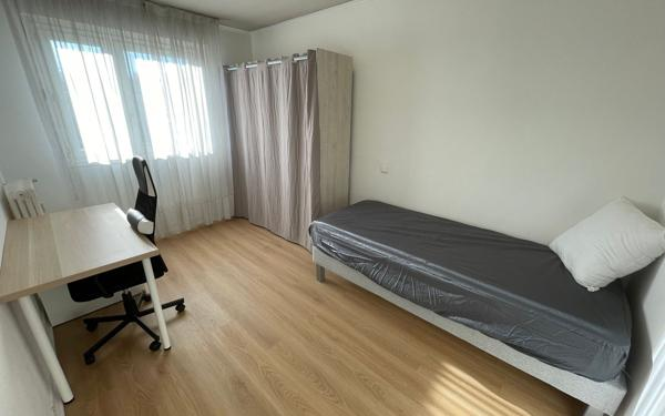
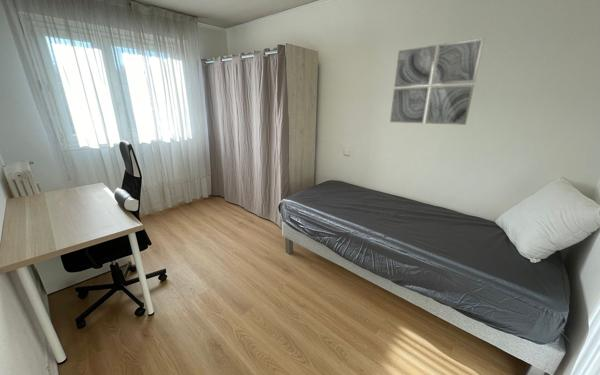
+ wall art (431, 87)
